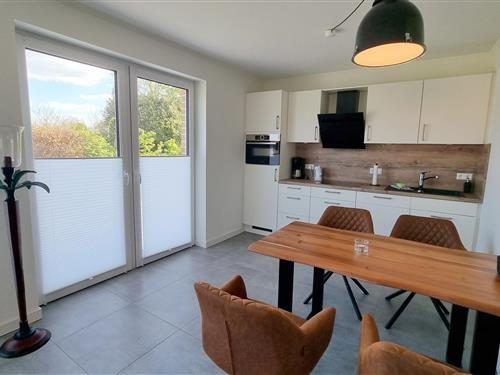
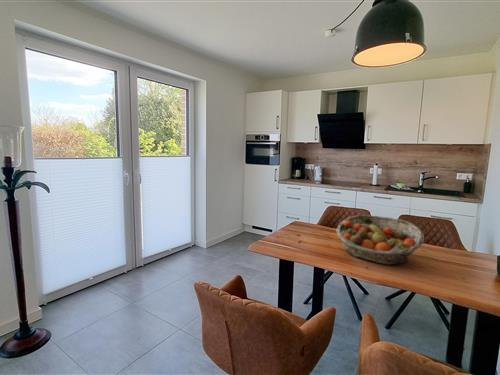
+ fruit basket (376, 237)
